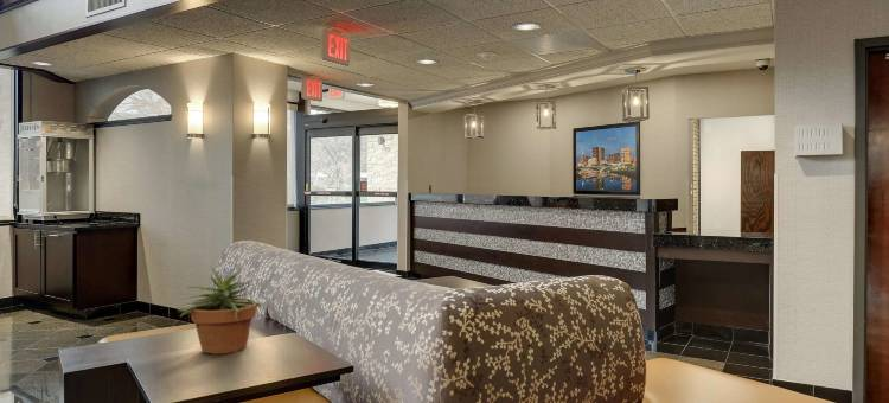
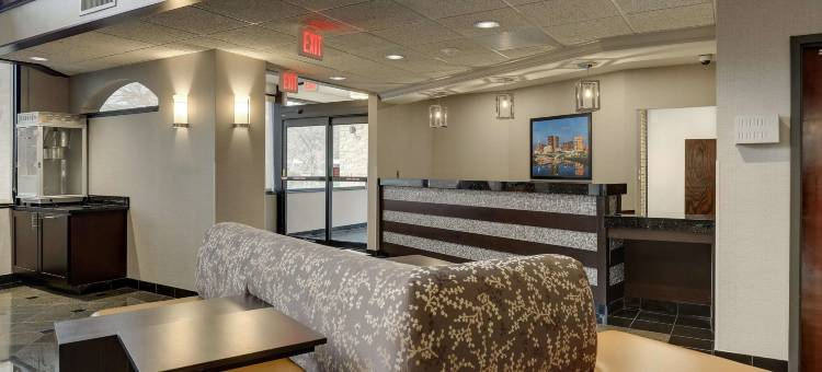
- potted plant (226, 308)
